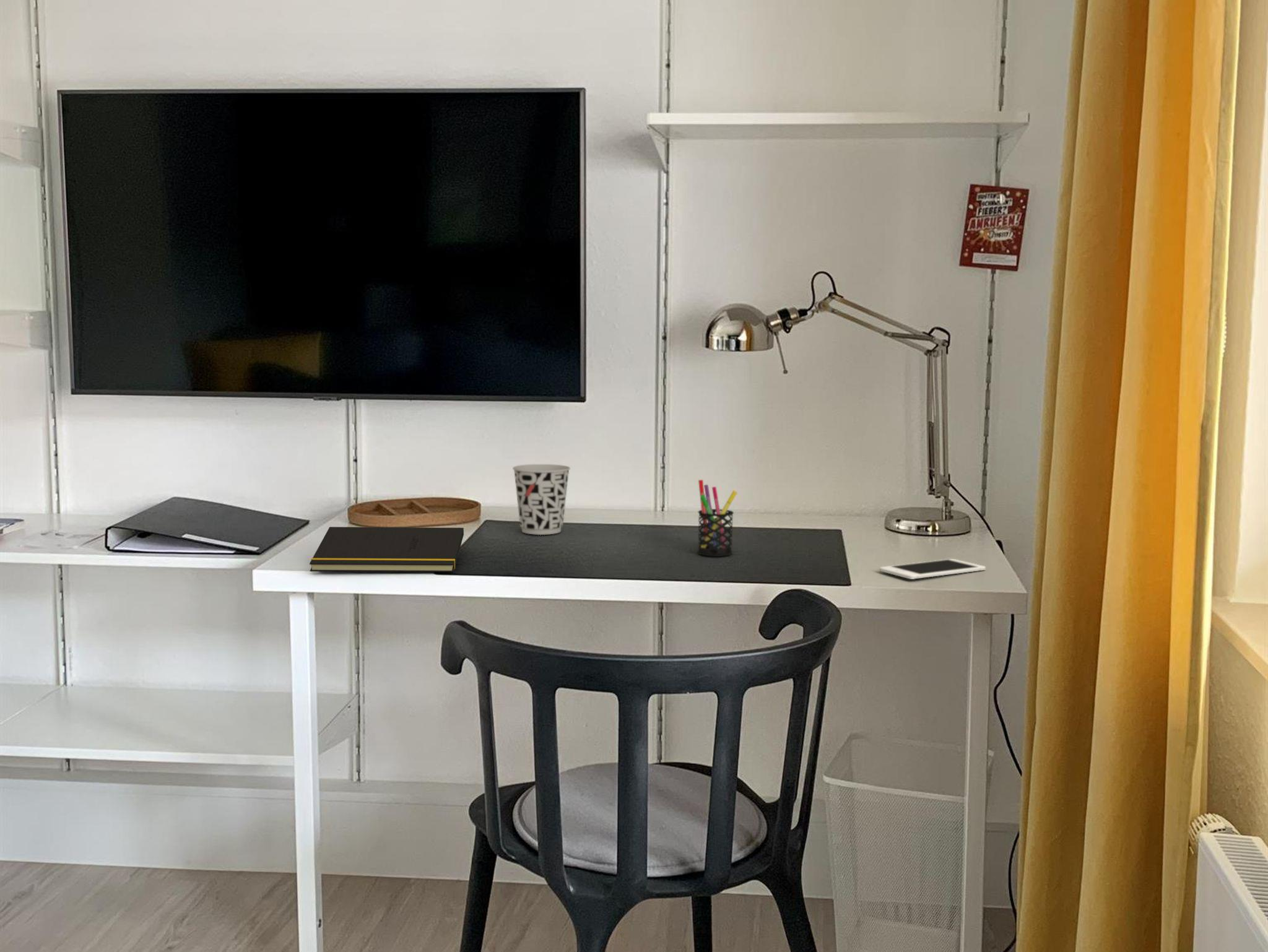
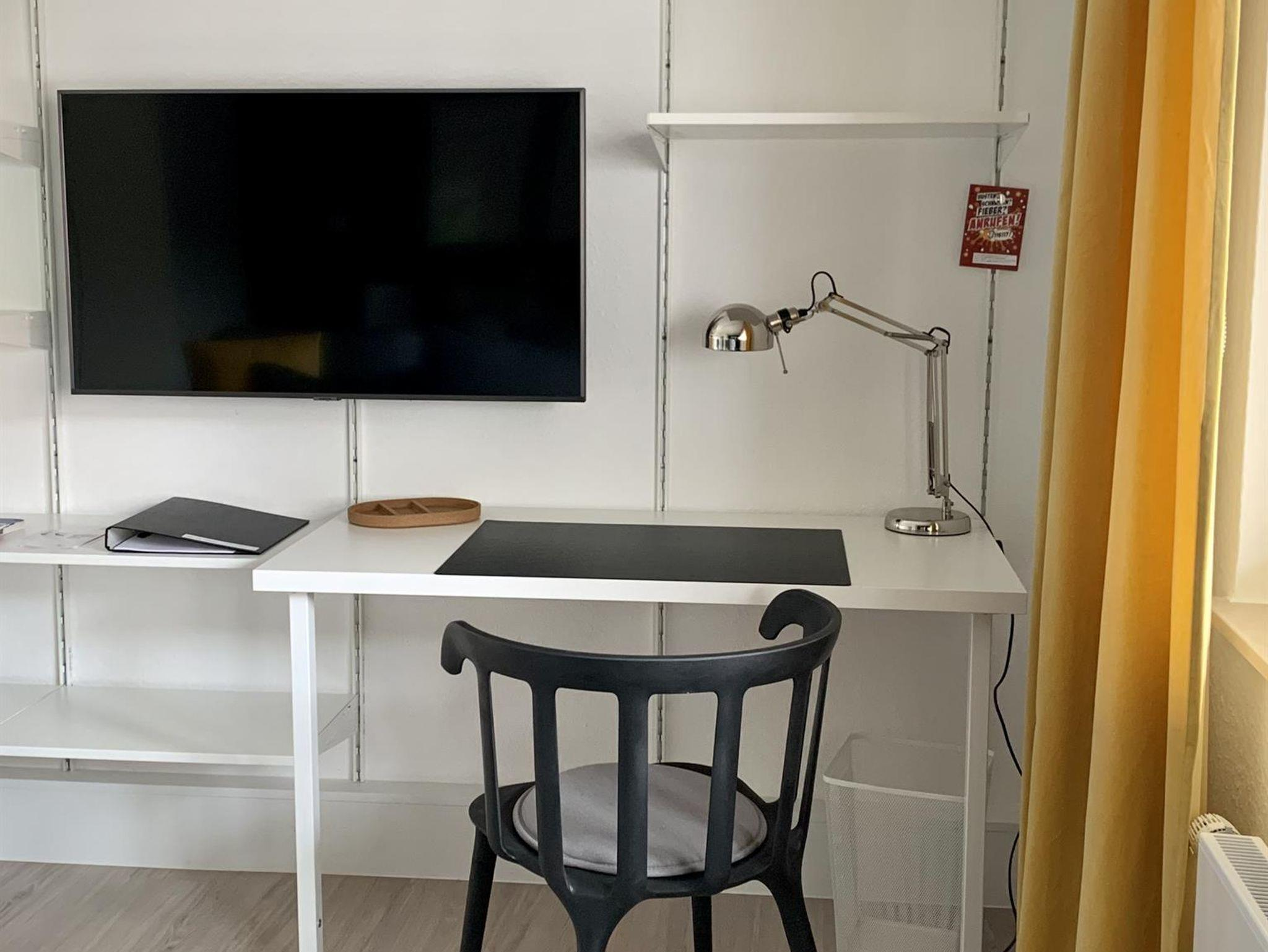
- cell phone (932, 568)
- notepad (389, 548)
- pen holder (711, 517)
- cup (541, 499)
